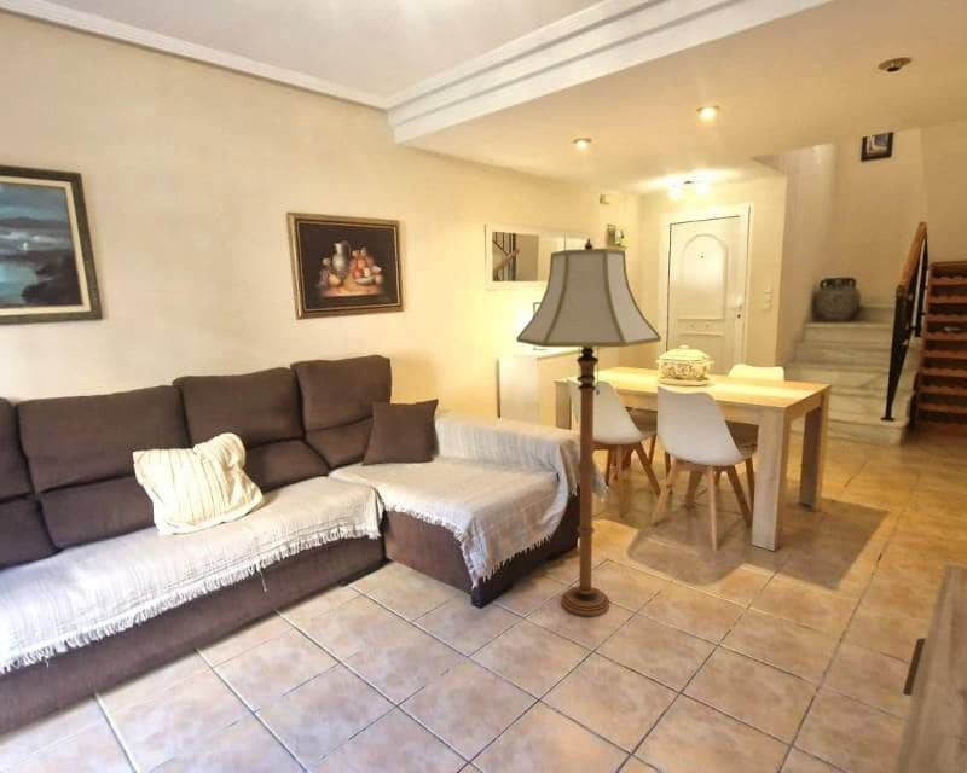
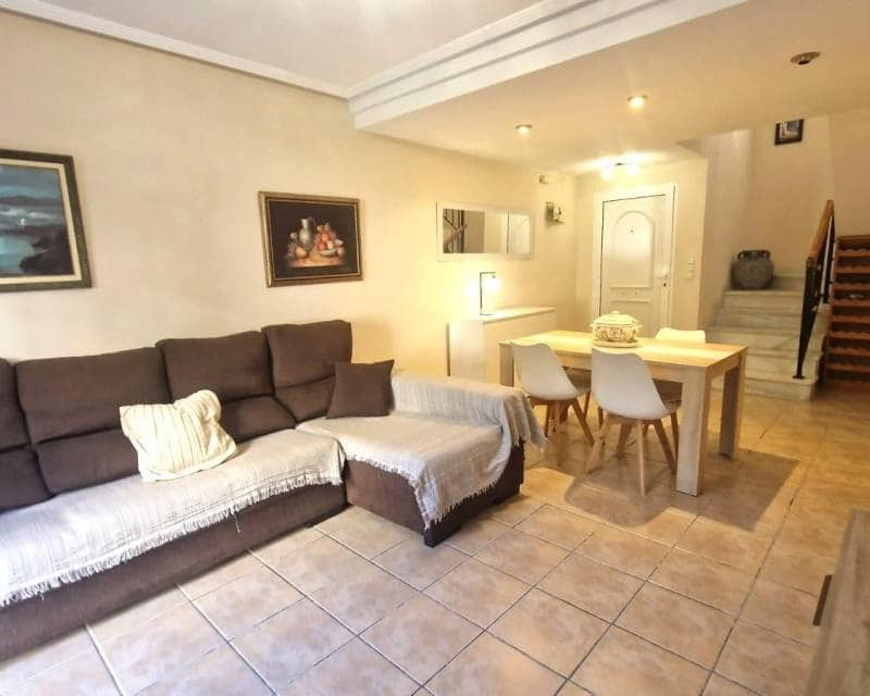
- floor lamp (585, 430)
